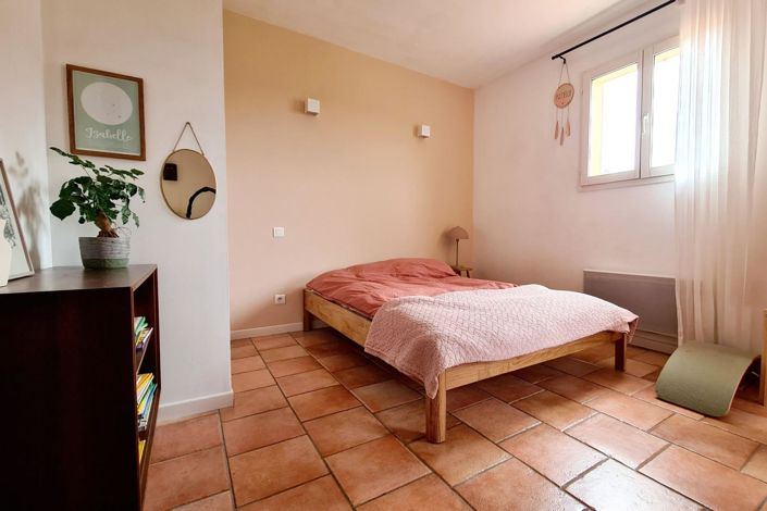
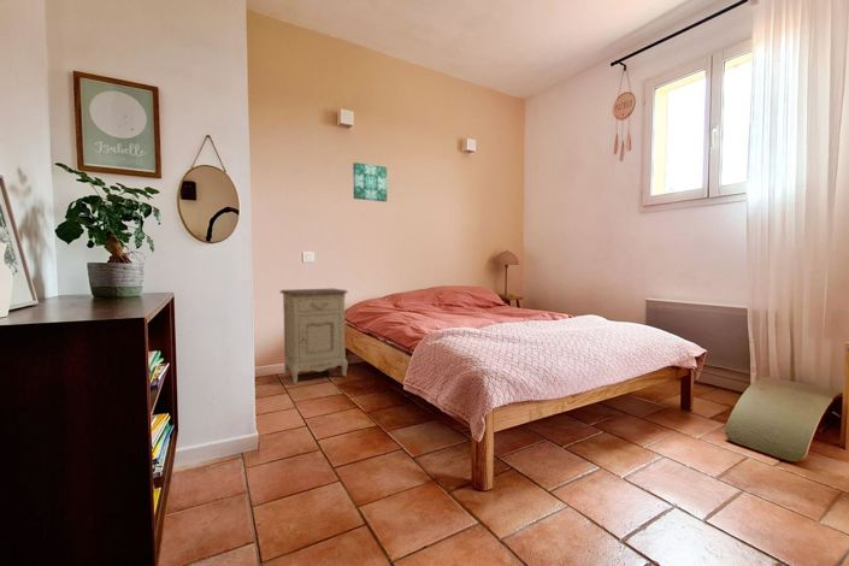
+ nightstand (314, 332)
+ wall art (370, 182)
